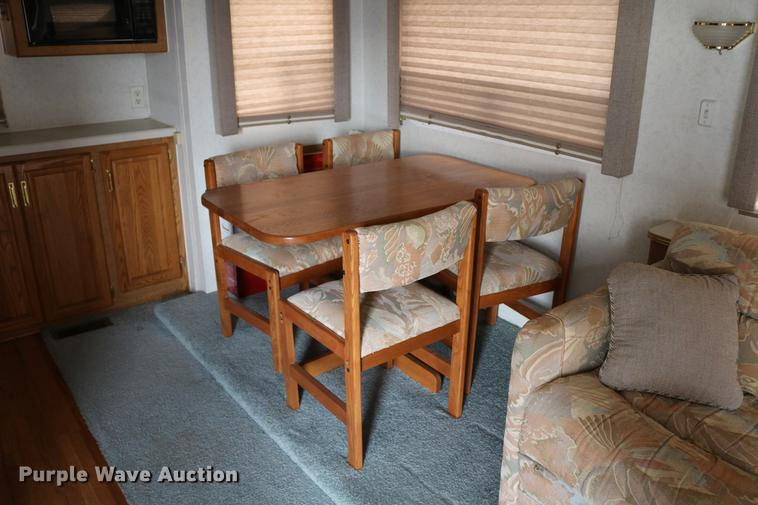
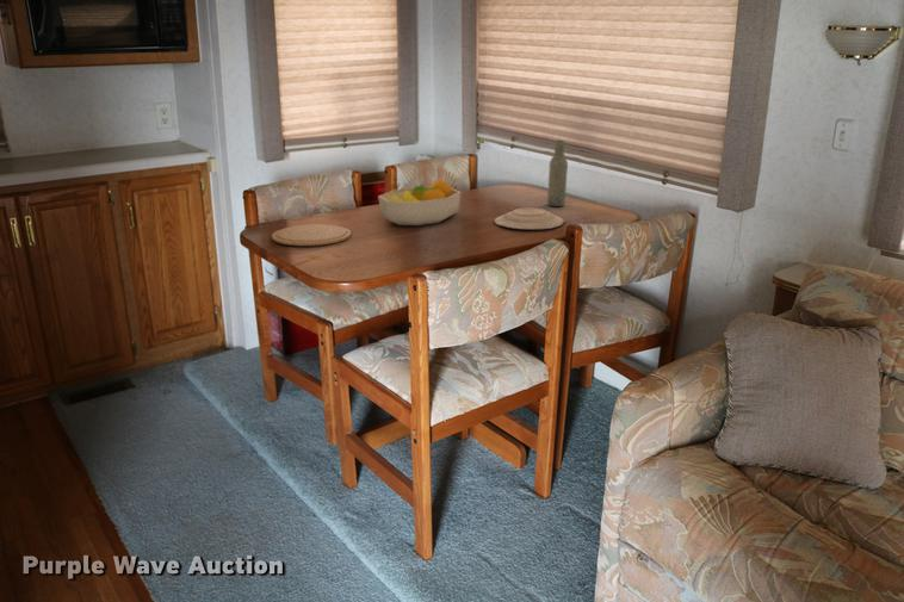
+ bottle (557, 173)
+ plate (311, 234)
+ fruit bowl (420, 200)
+ plate (528, 216)
